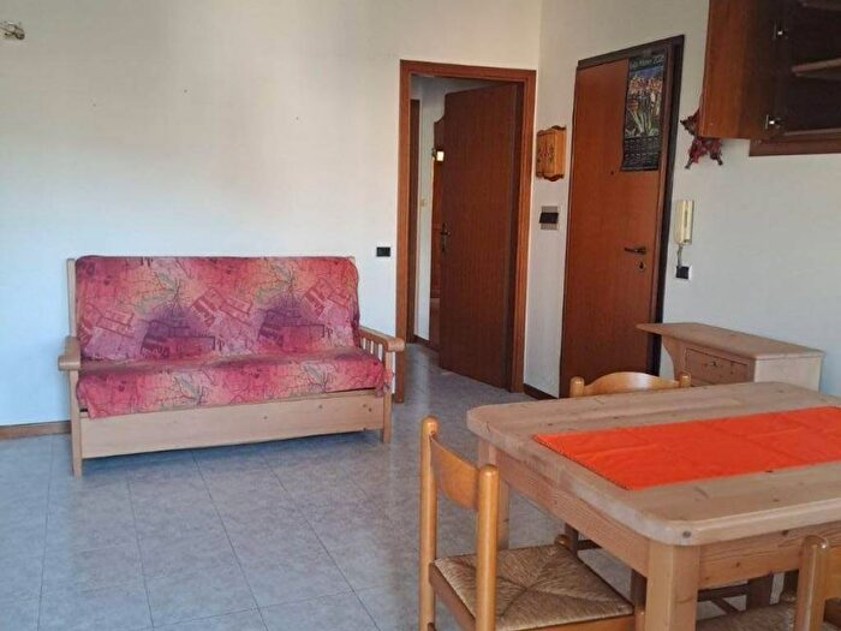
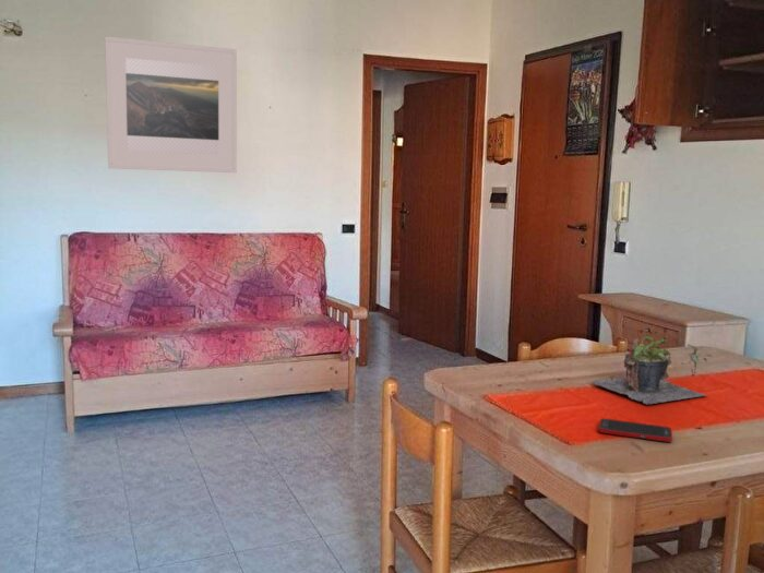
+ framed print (174, 107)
+ plant (649, 362)
+ cell phone (634, 430)
